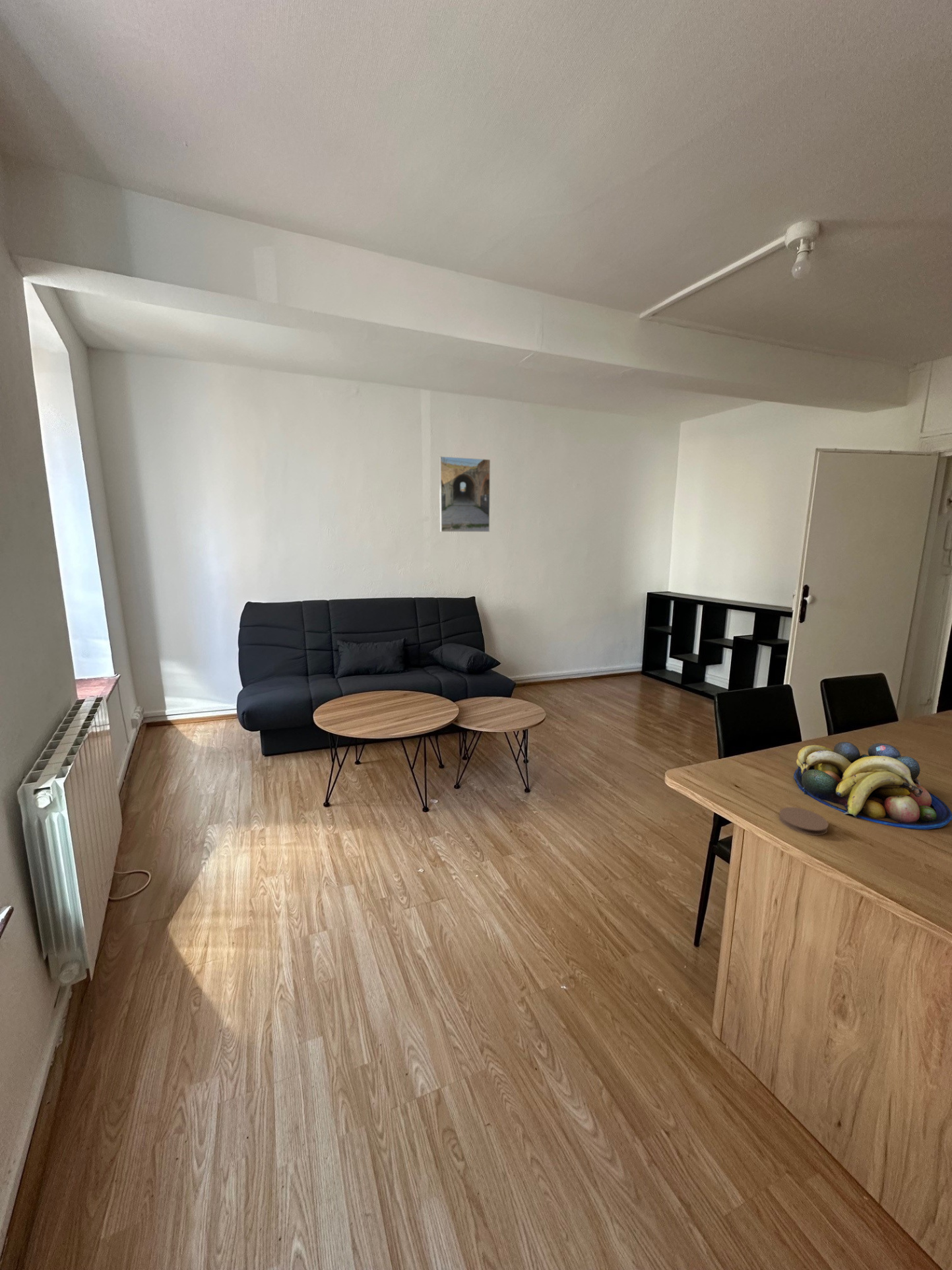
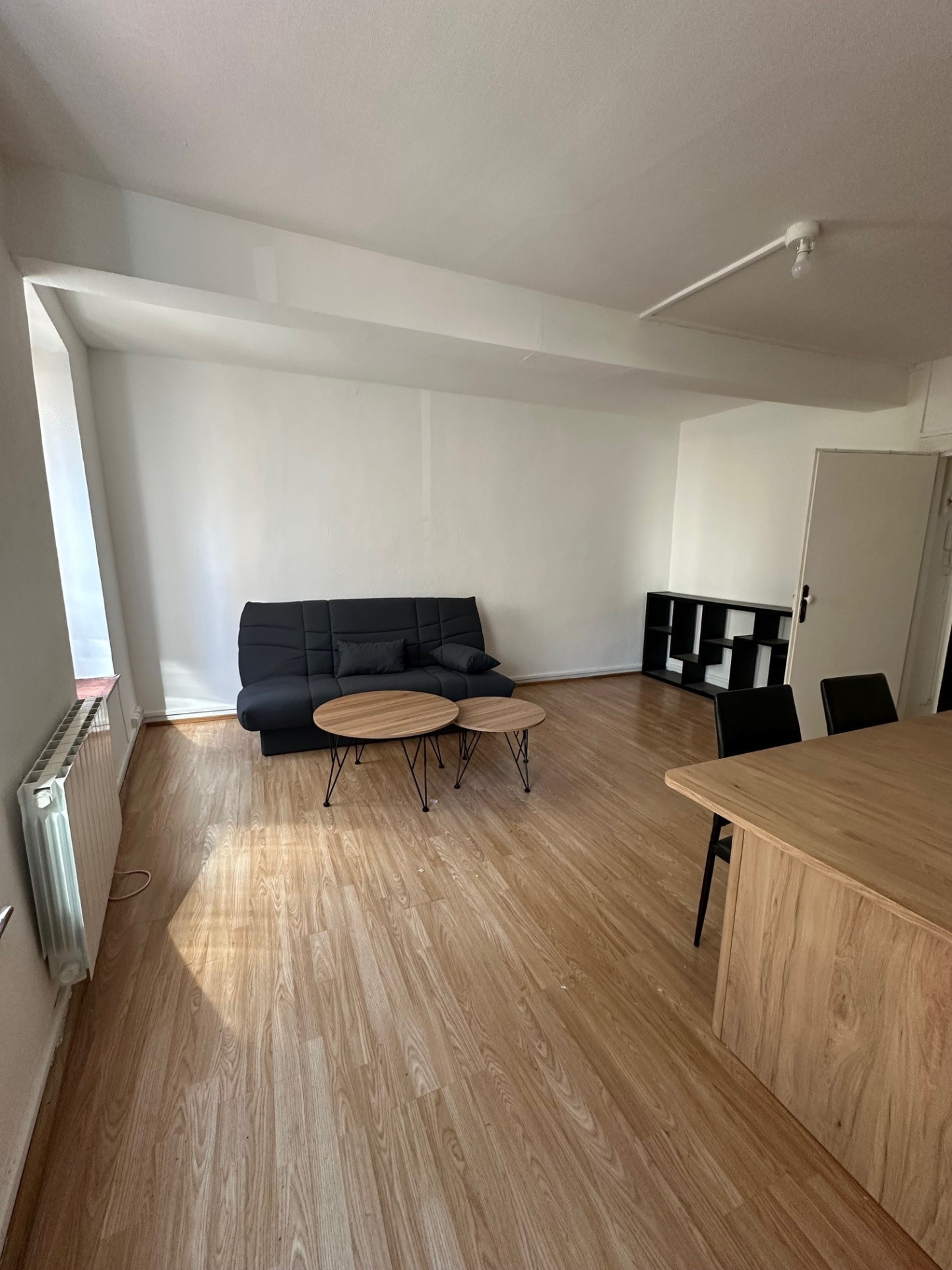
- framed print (465, 495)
- fruit bowl (871, 774)
- coaster (803, 820)
